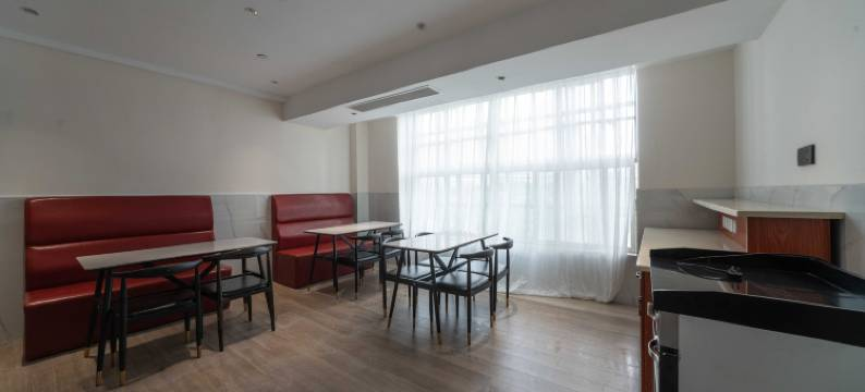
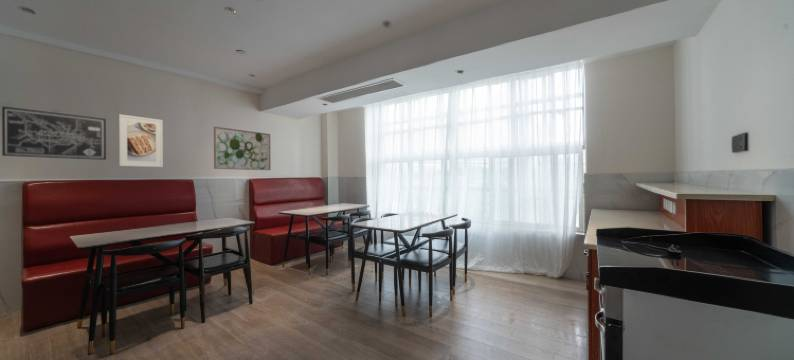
+ wall art (58, 135)
+ wall art (244, 150)
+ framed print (141, 141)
